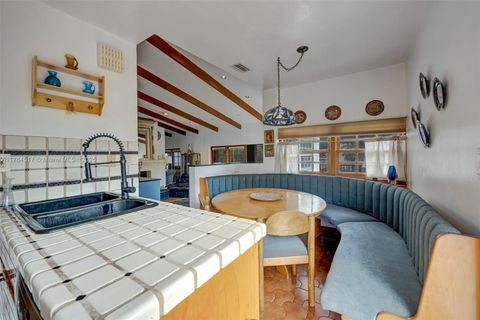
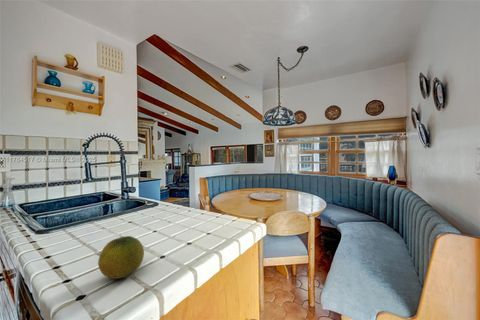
+ fruit (122, 256)
